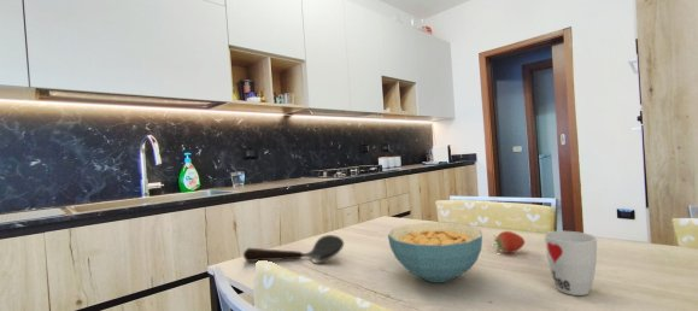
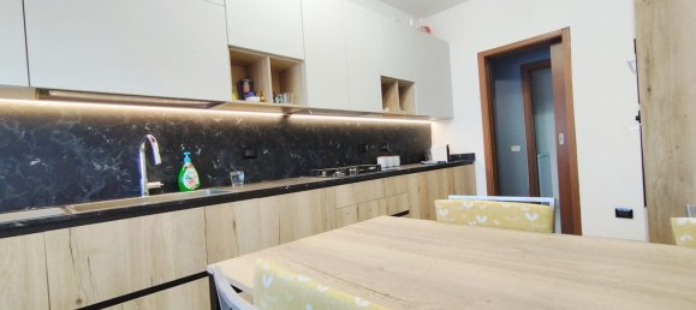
- cereal bowl (435, 254)
- cup (571, 263)
- spoon (292, 251)
- fruit (508, 241)
